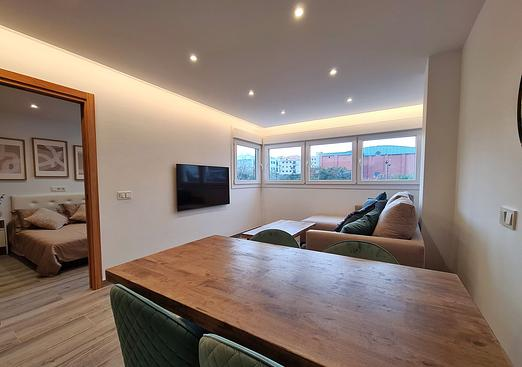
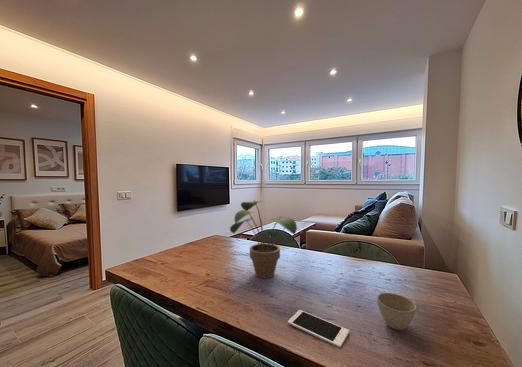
+ flower pot (395, 313)
+ cell phone (317, 326)
+ potted plant (263, 238)
